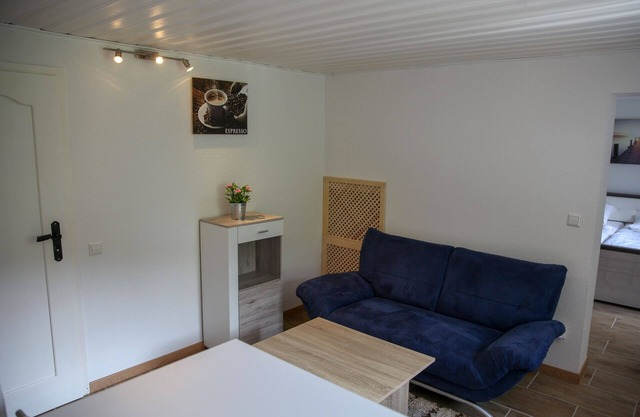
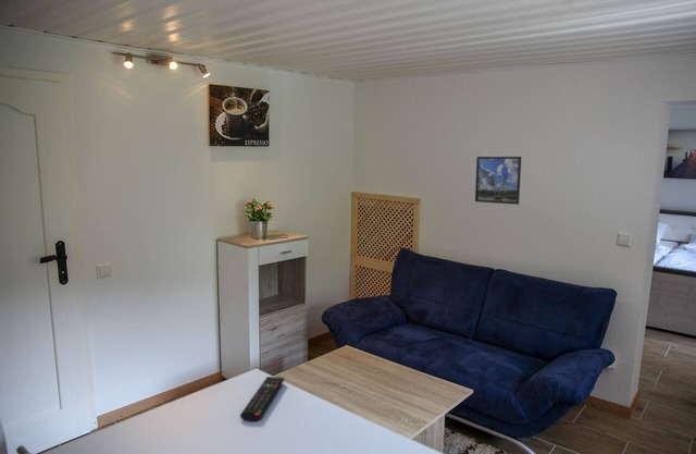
+ remote control (263, 397)
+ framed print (497, 180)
